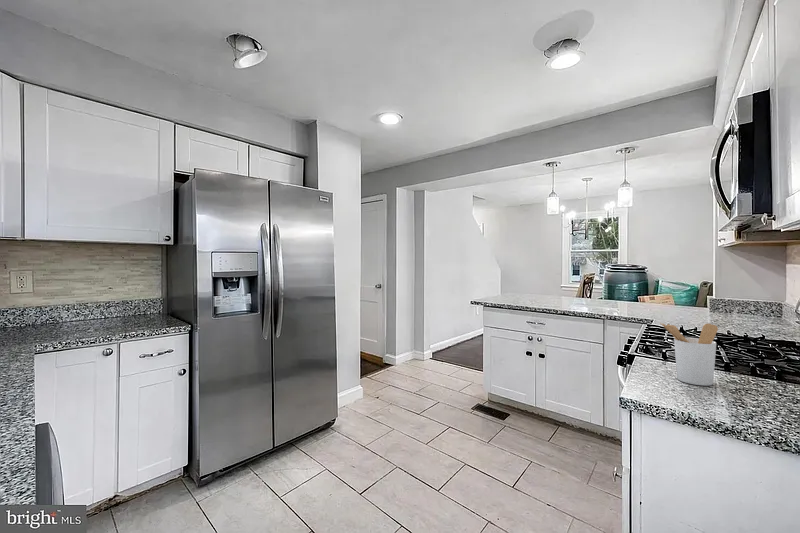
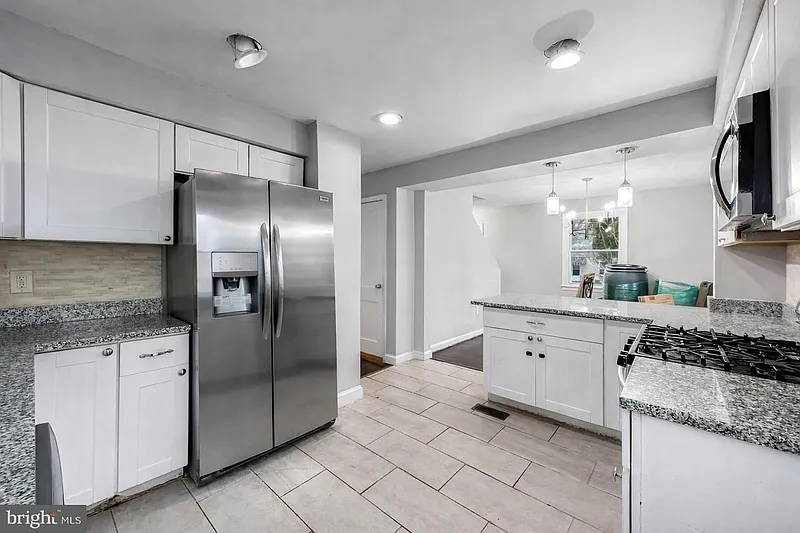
- utensil holder (686, 351)
